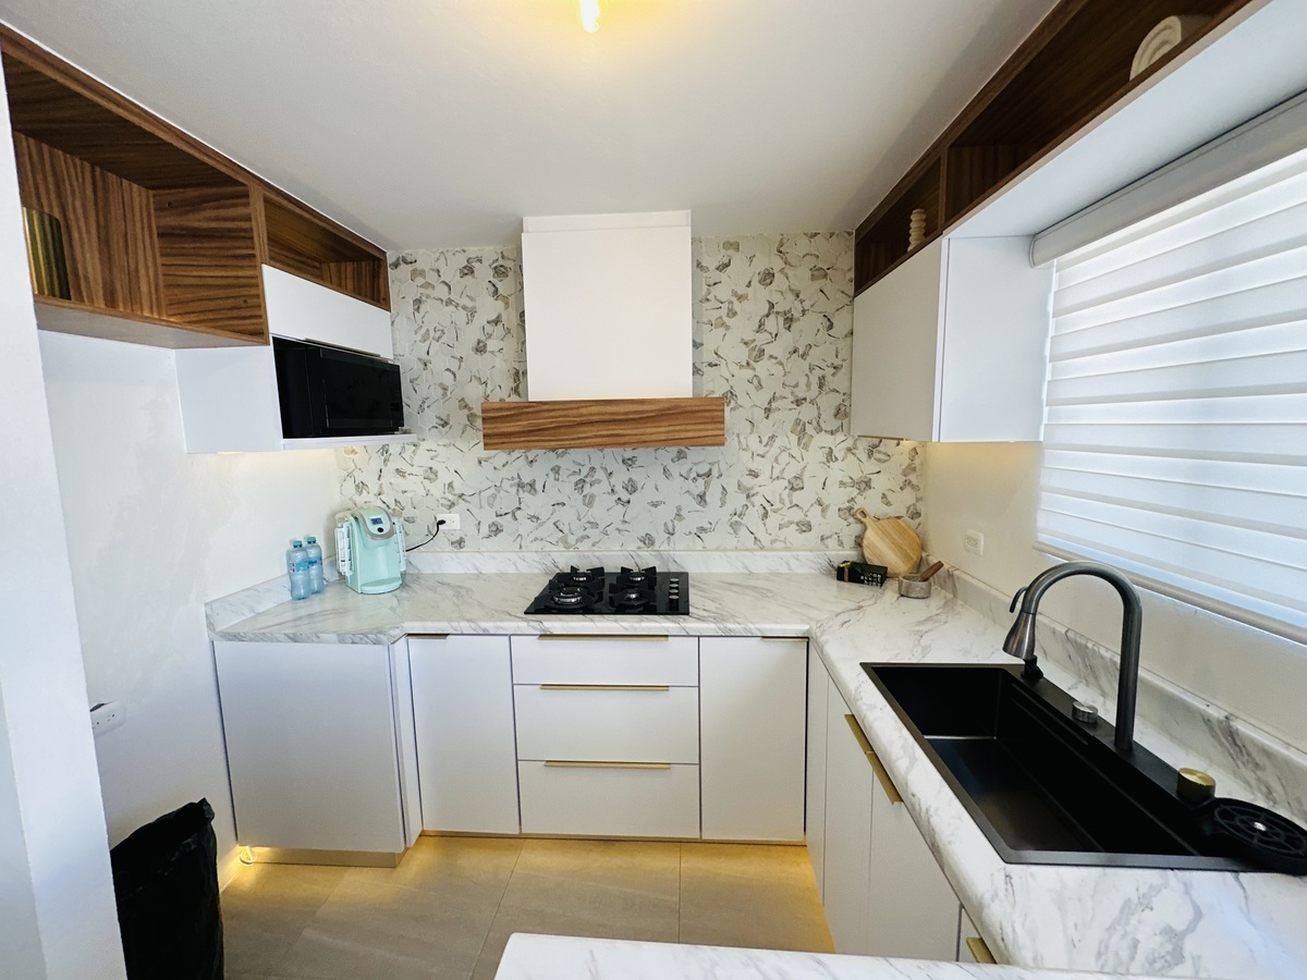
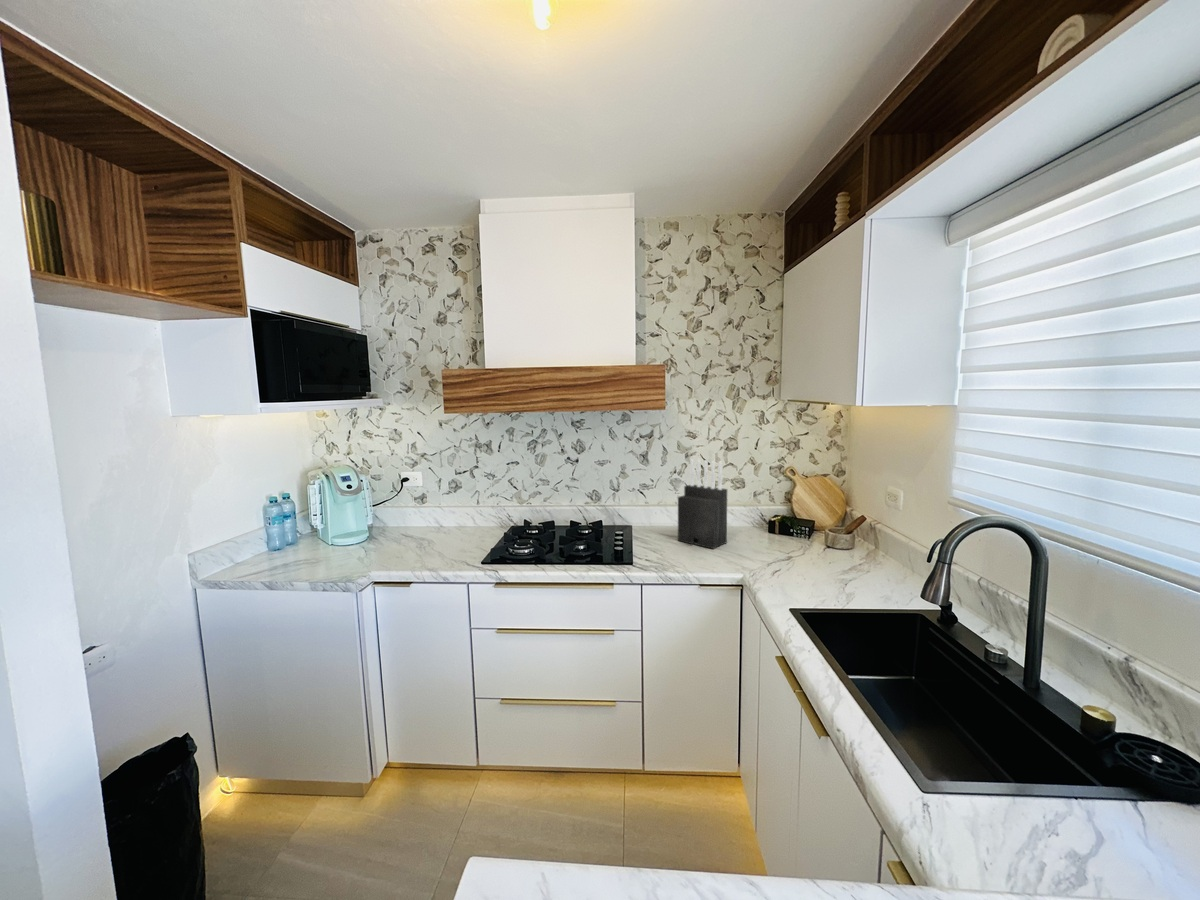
+ knife block (700, 502)
